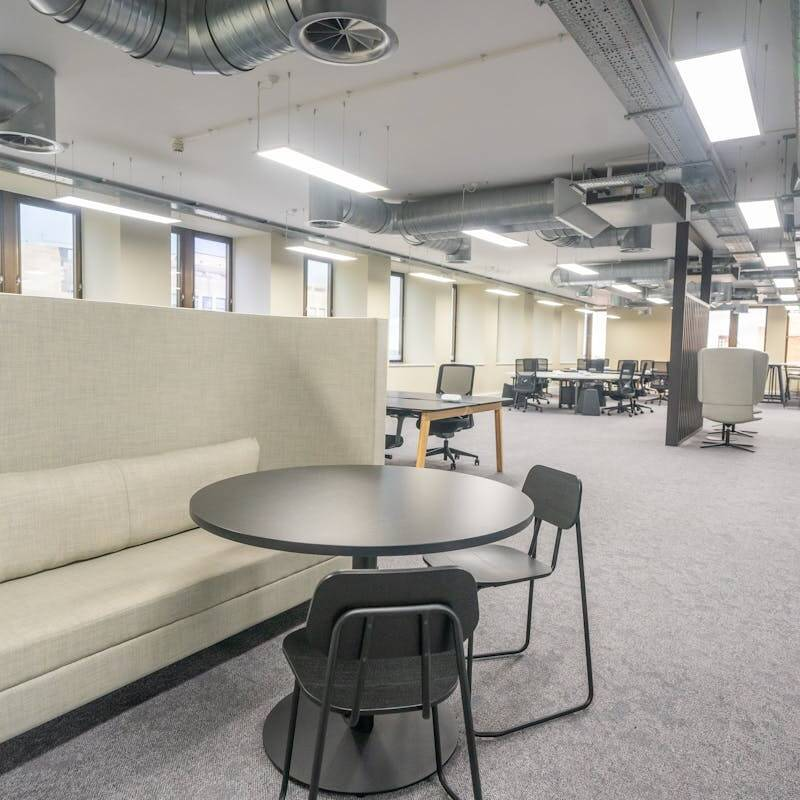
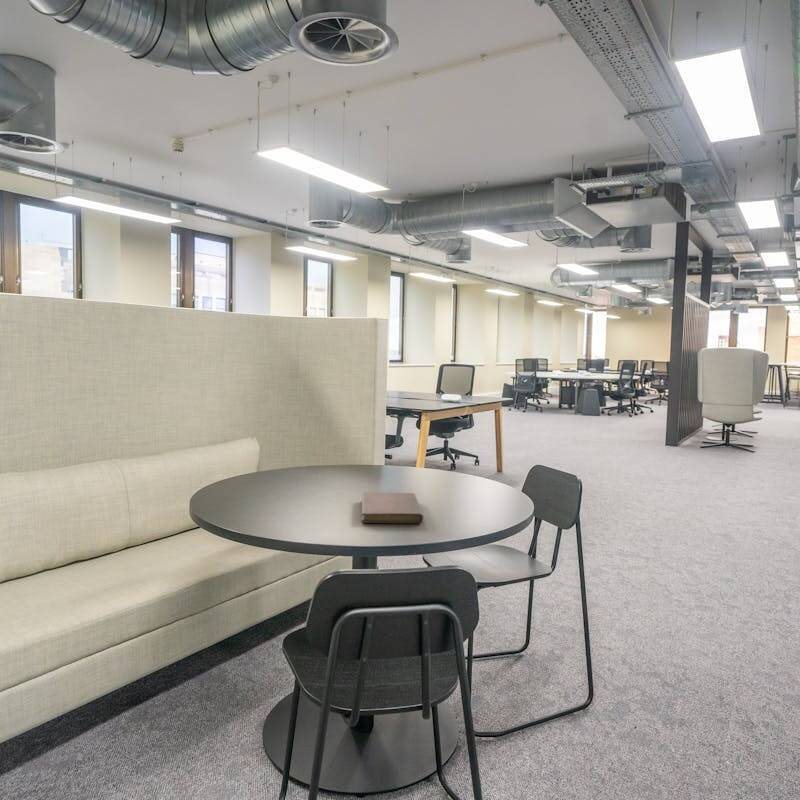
+ notebook (390, 506)
